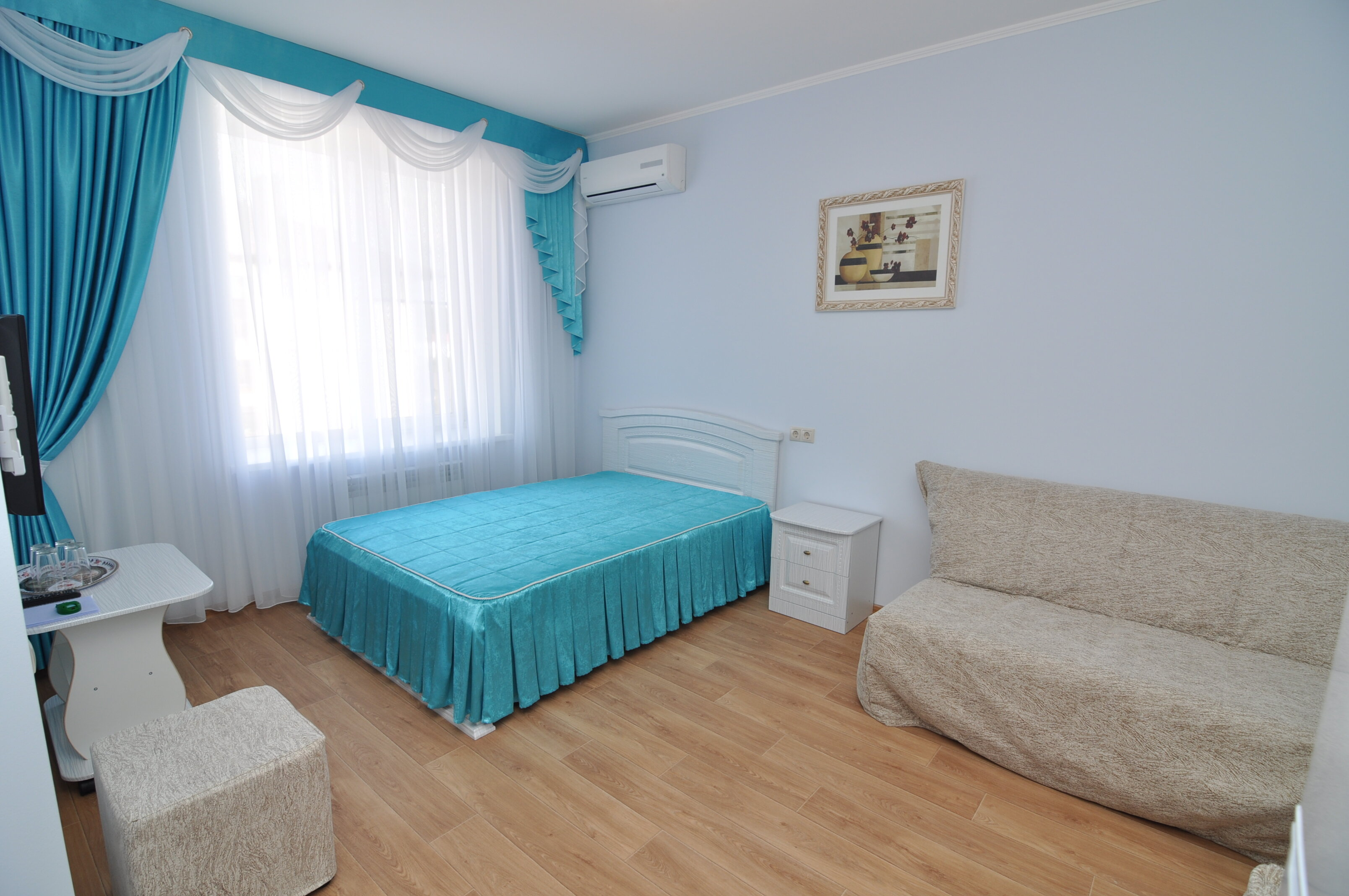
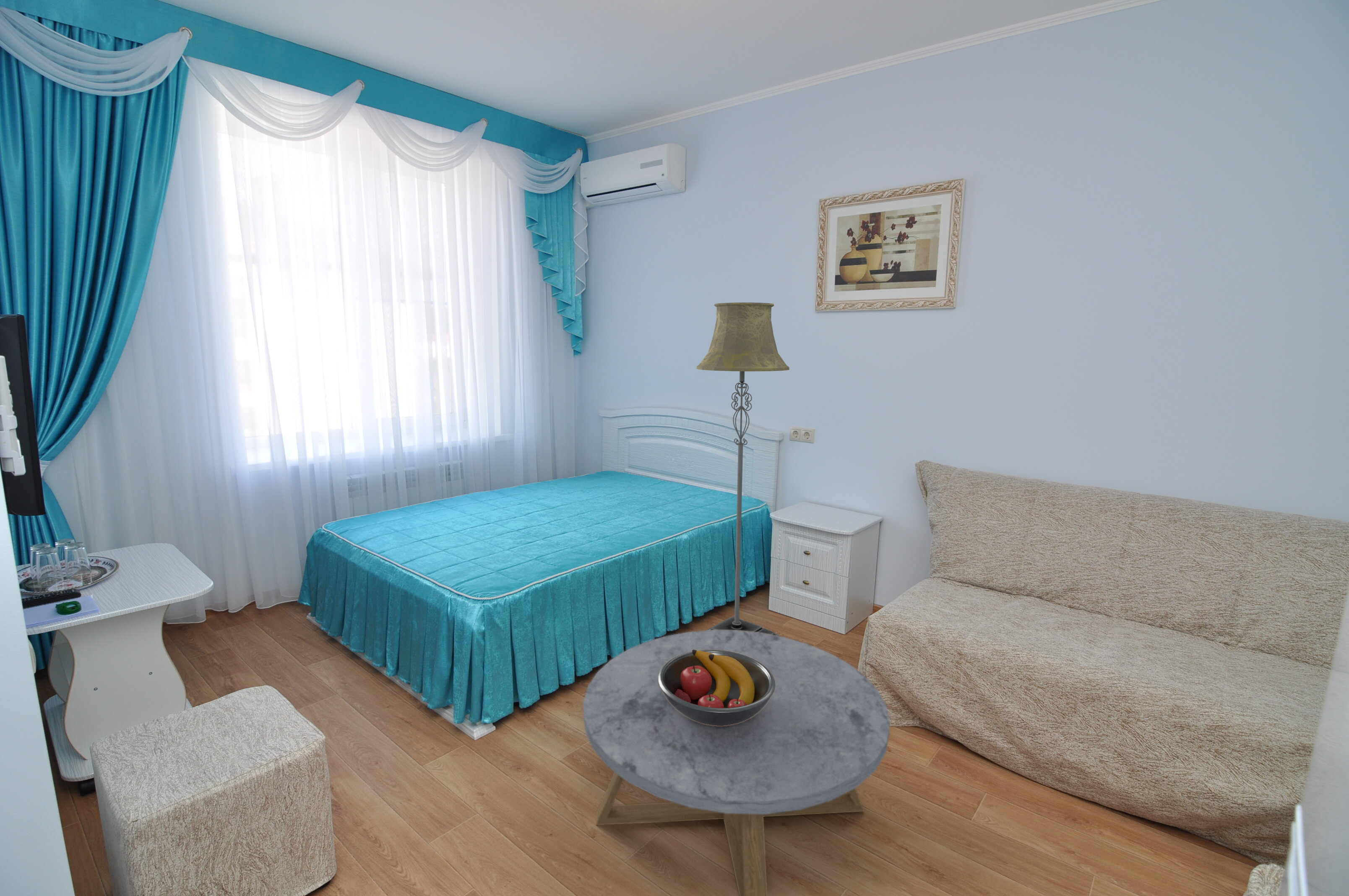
+ floor lamp (740, 482)
+ fruit bowl (716, 688)
+ coffee table (732, 755)
